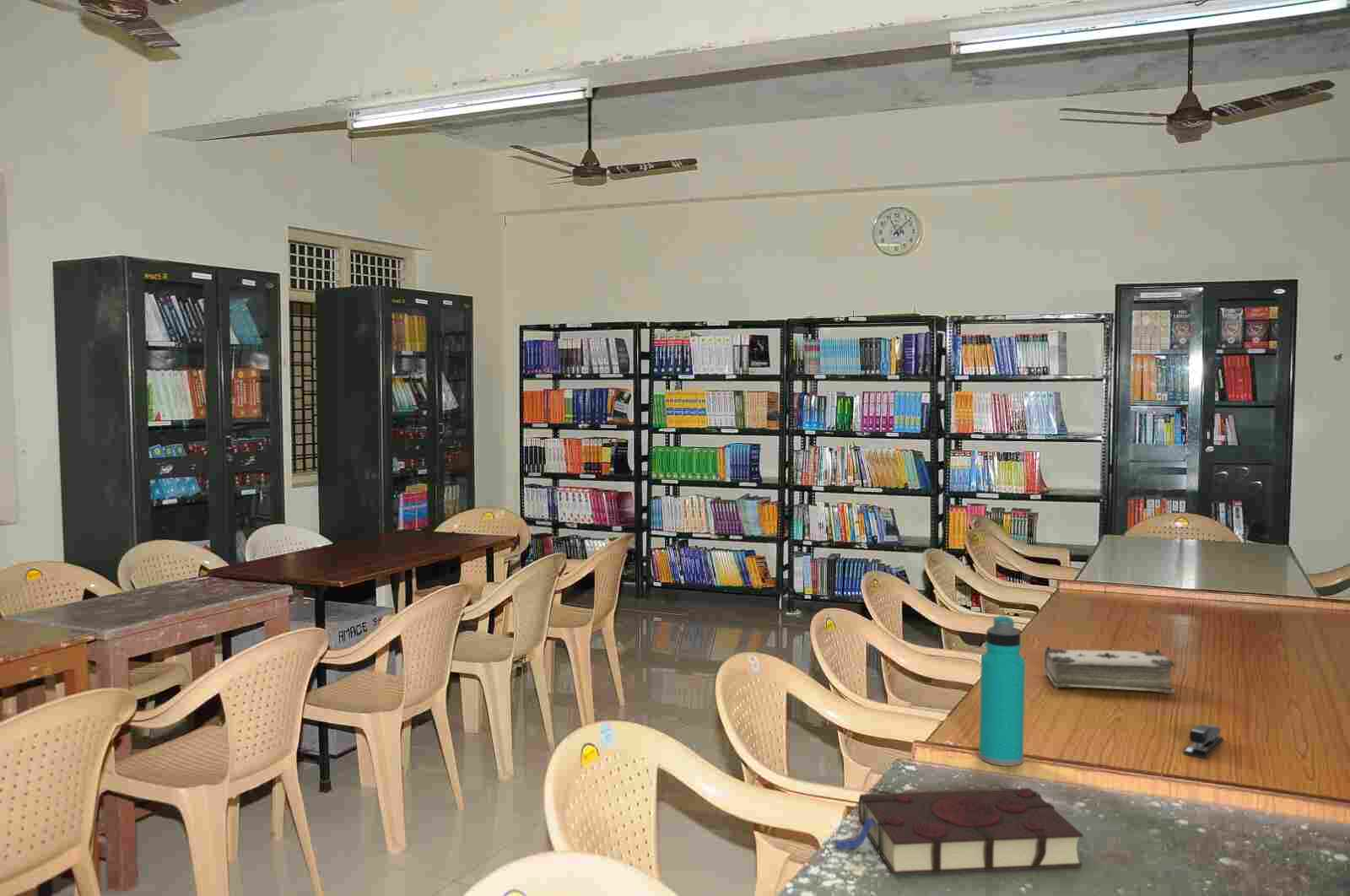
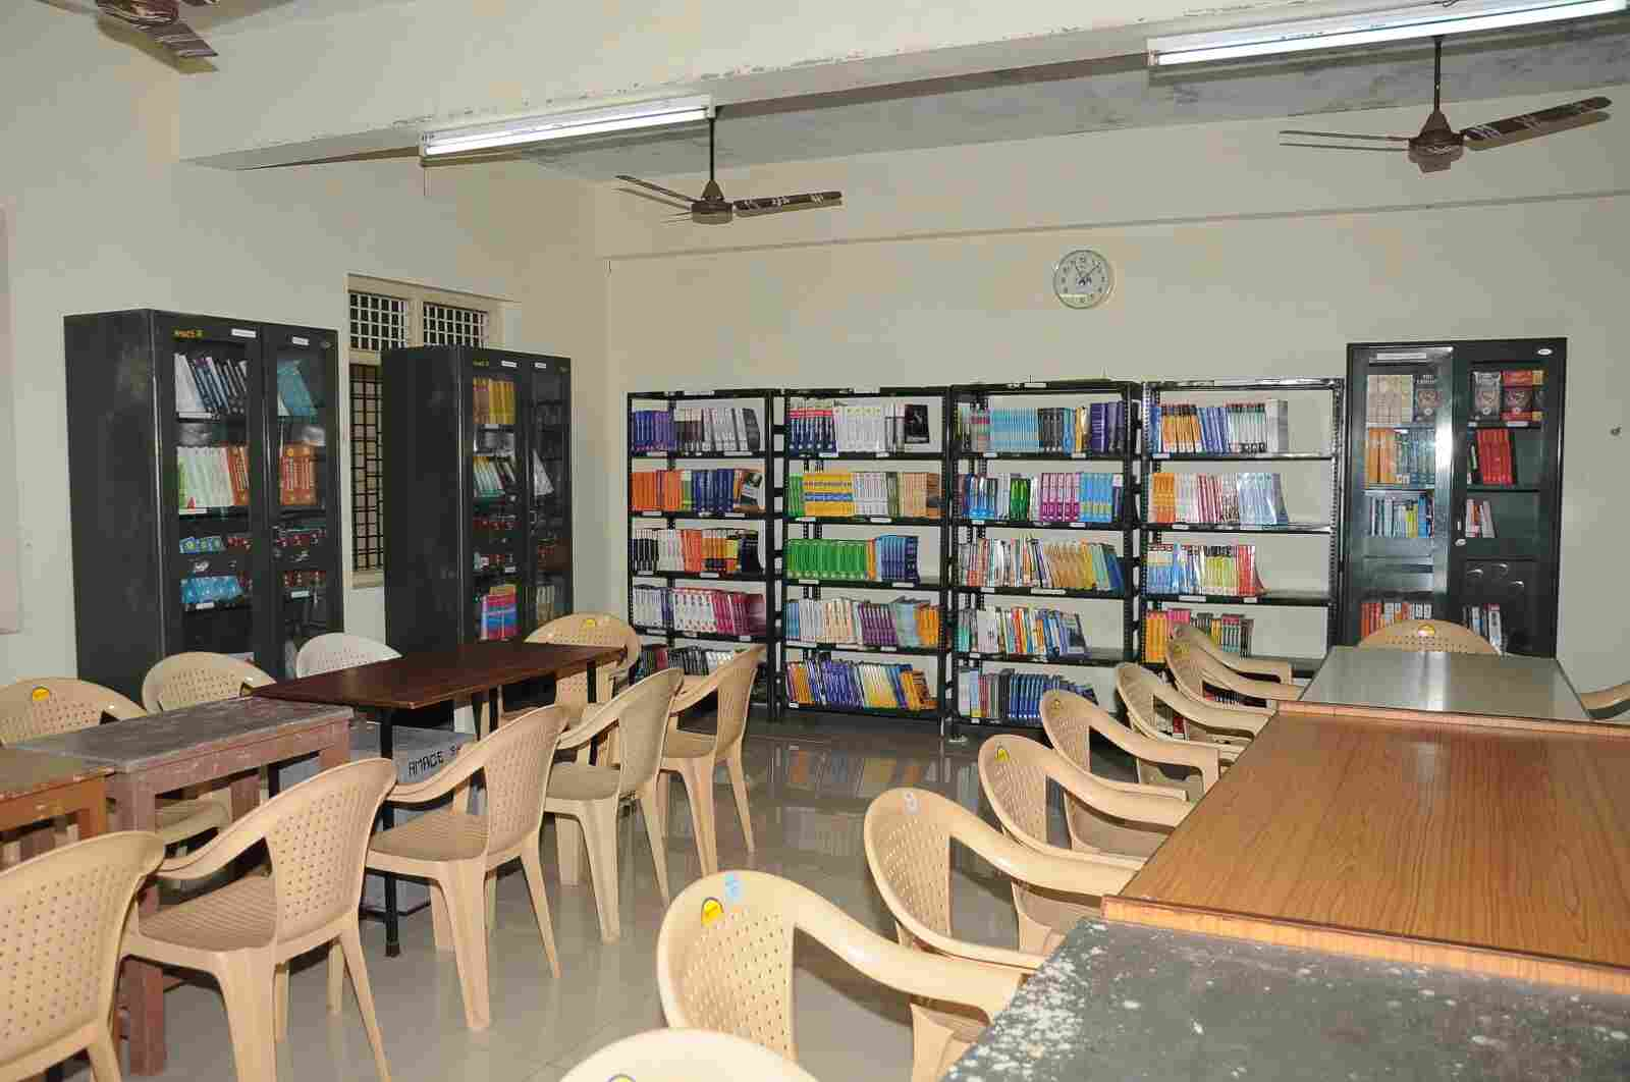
- book (948, 828)
- book (1107, 667)
- stapler (1204, 736)
- water bottle (1002, 689)
